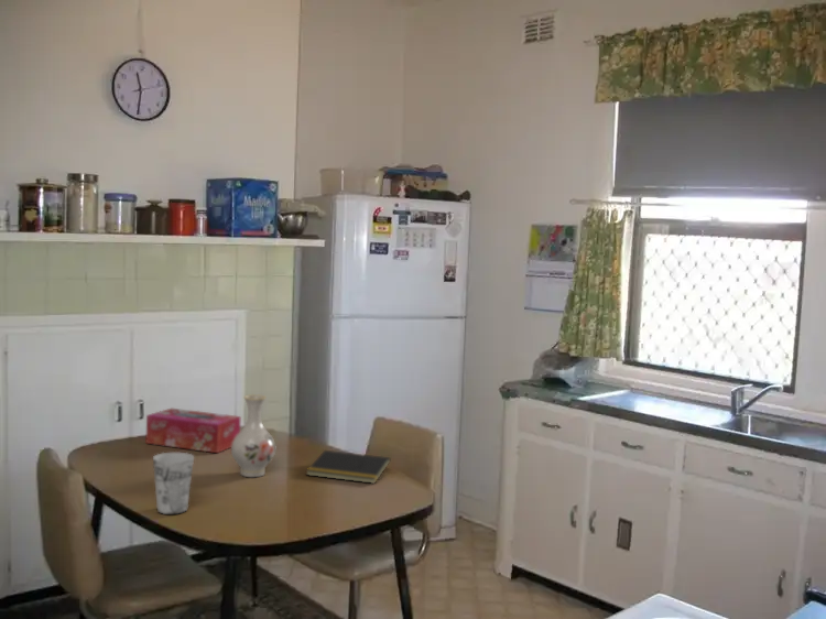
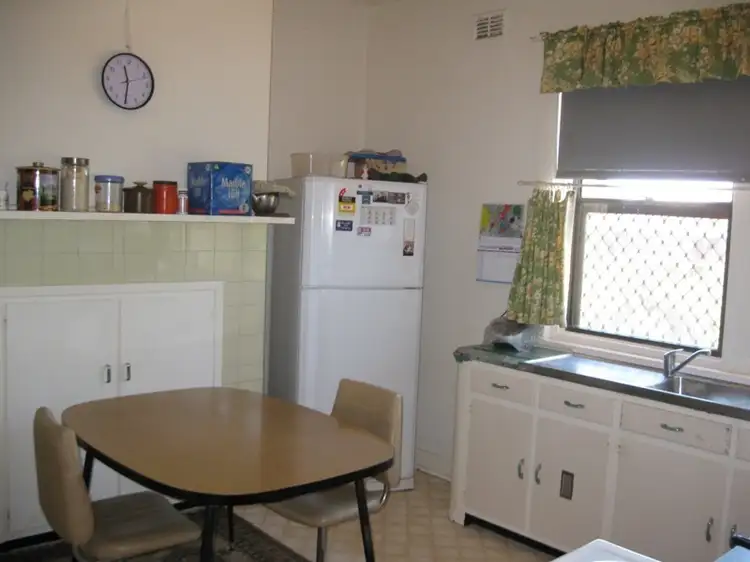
- notepad (348, 466)
- vase (253, 435)
- tissue box (193, 430)
- cup (173, 484)
